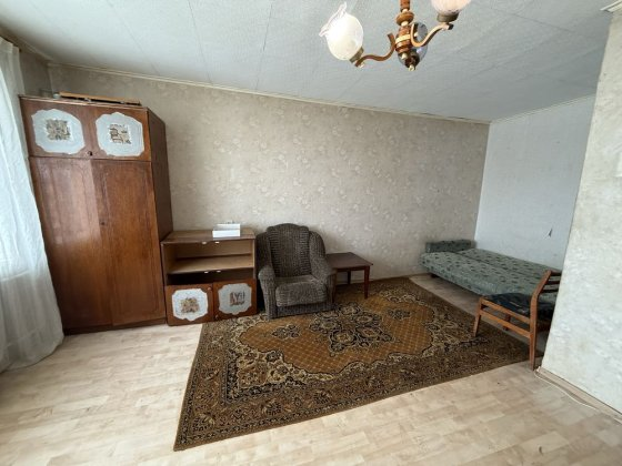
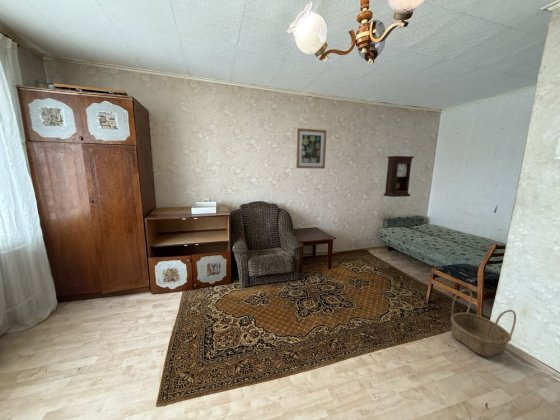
+ basket (479, 321)
+ pendulum clock (399, 176)
+ wall art (311, 149)
